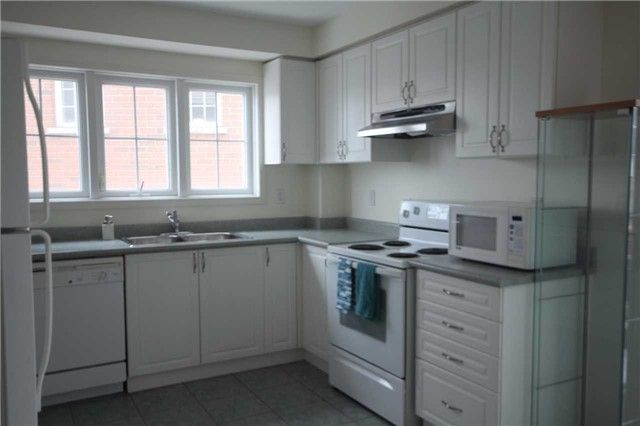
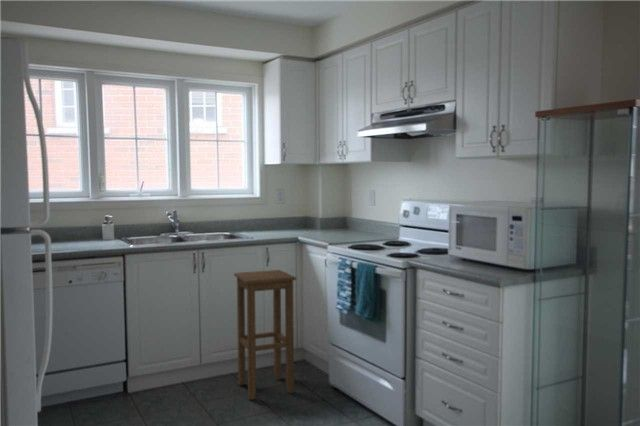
+ stool (264, 333)
